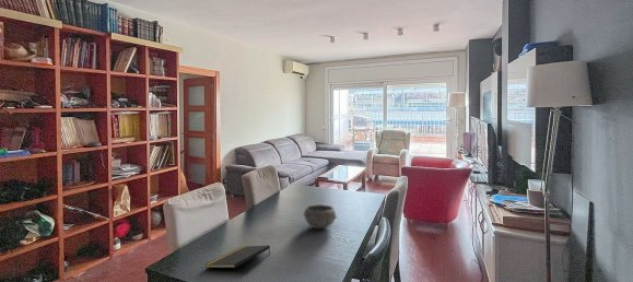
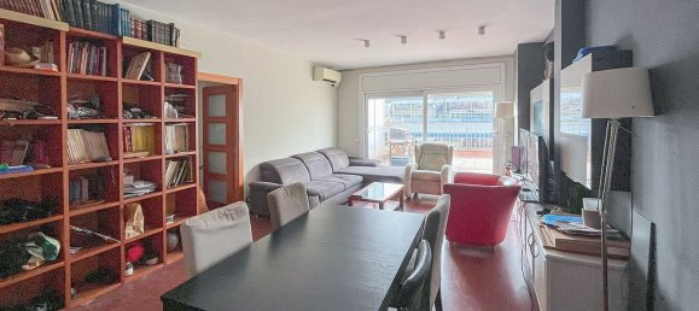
- bowl (319, 218)
- notepad (238, 256)
